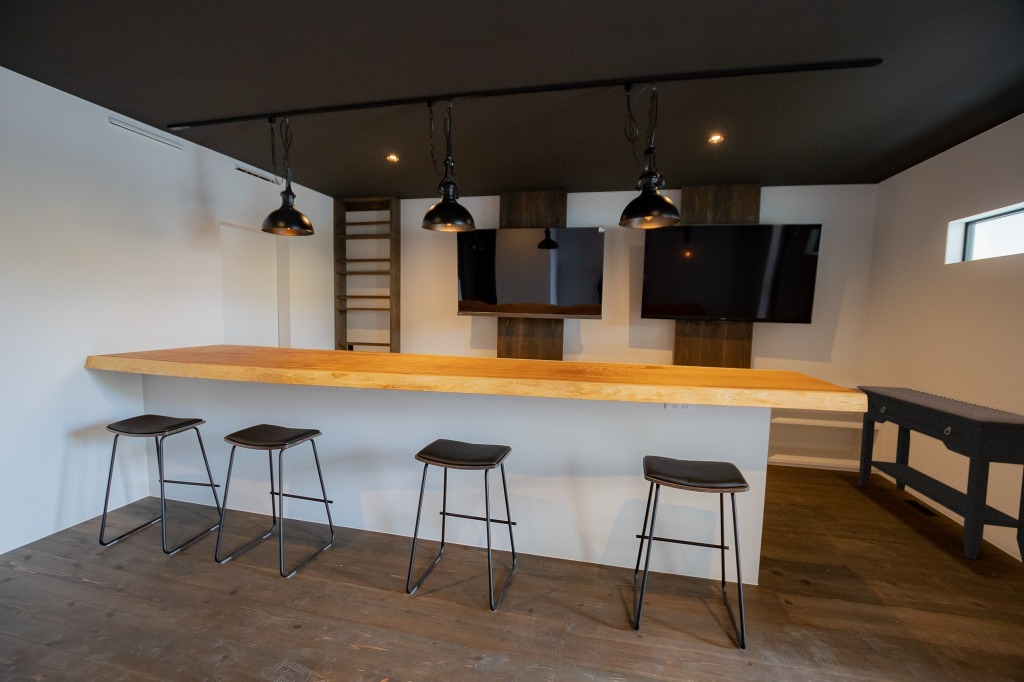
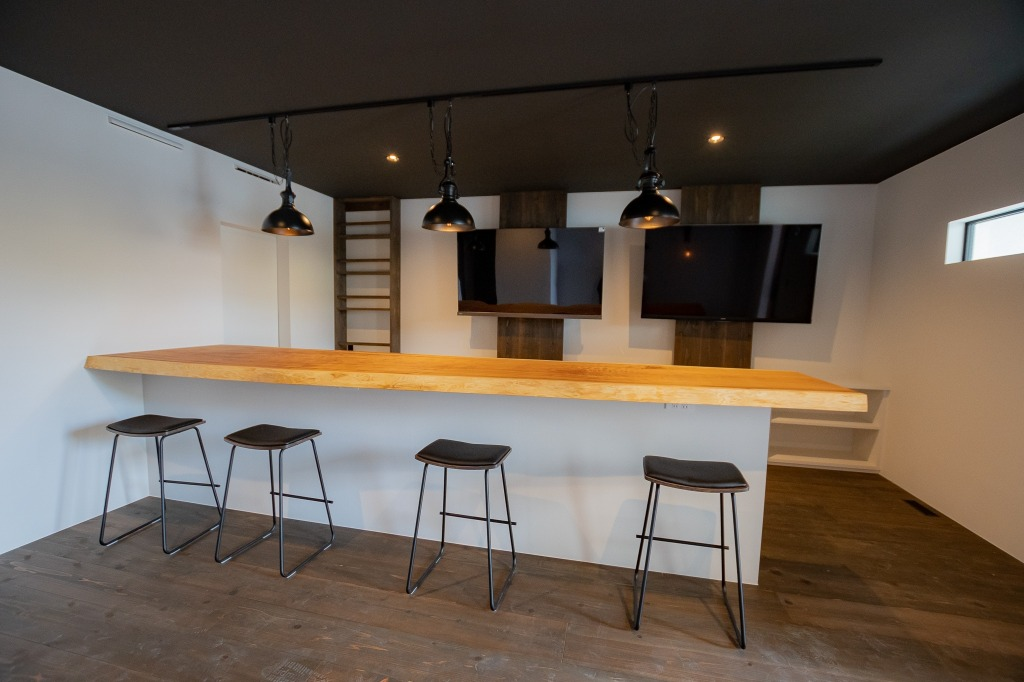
- console table (923, 473)
